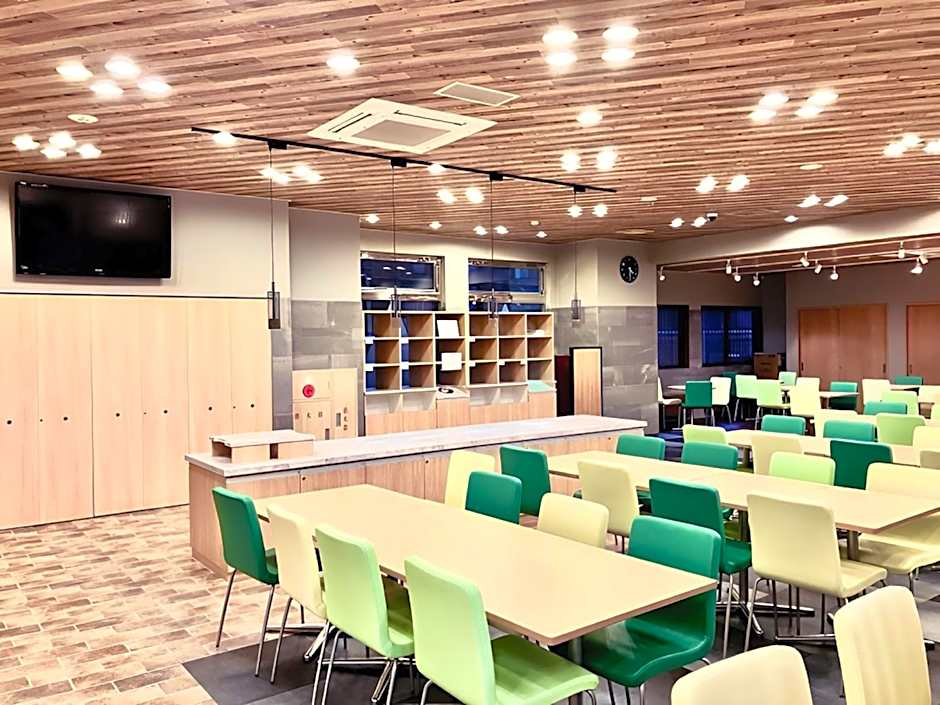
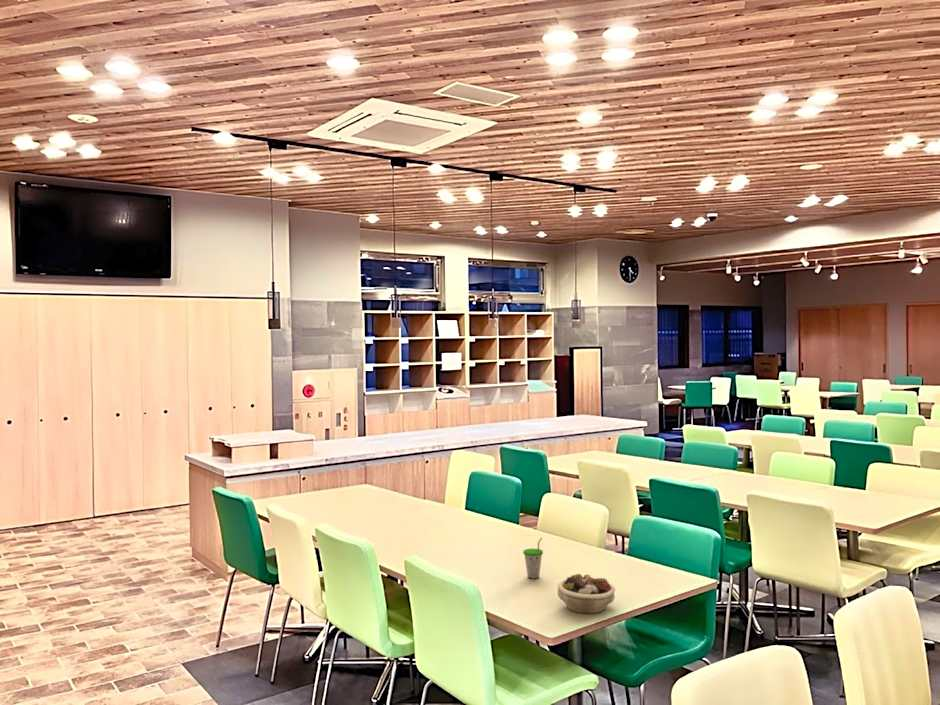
+ succulent planter (586, 592)
+ cup (533, 558)
